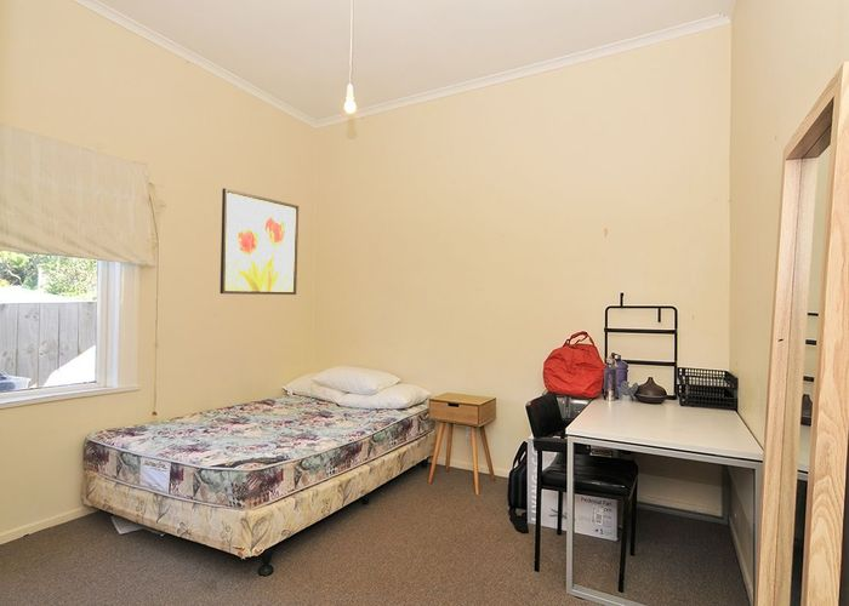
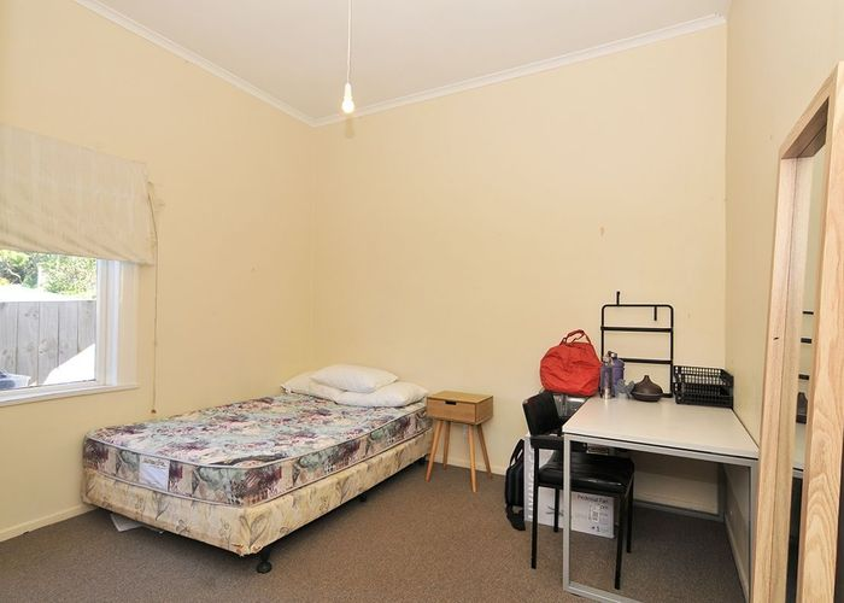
- wall art (262, 246)
